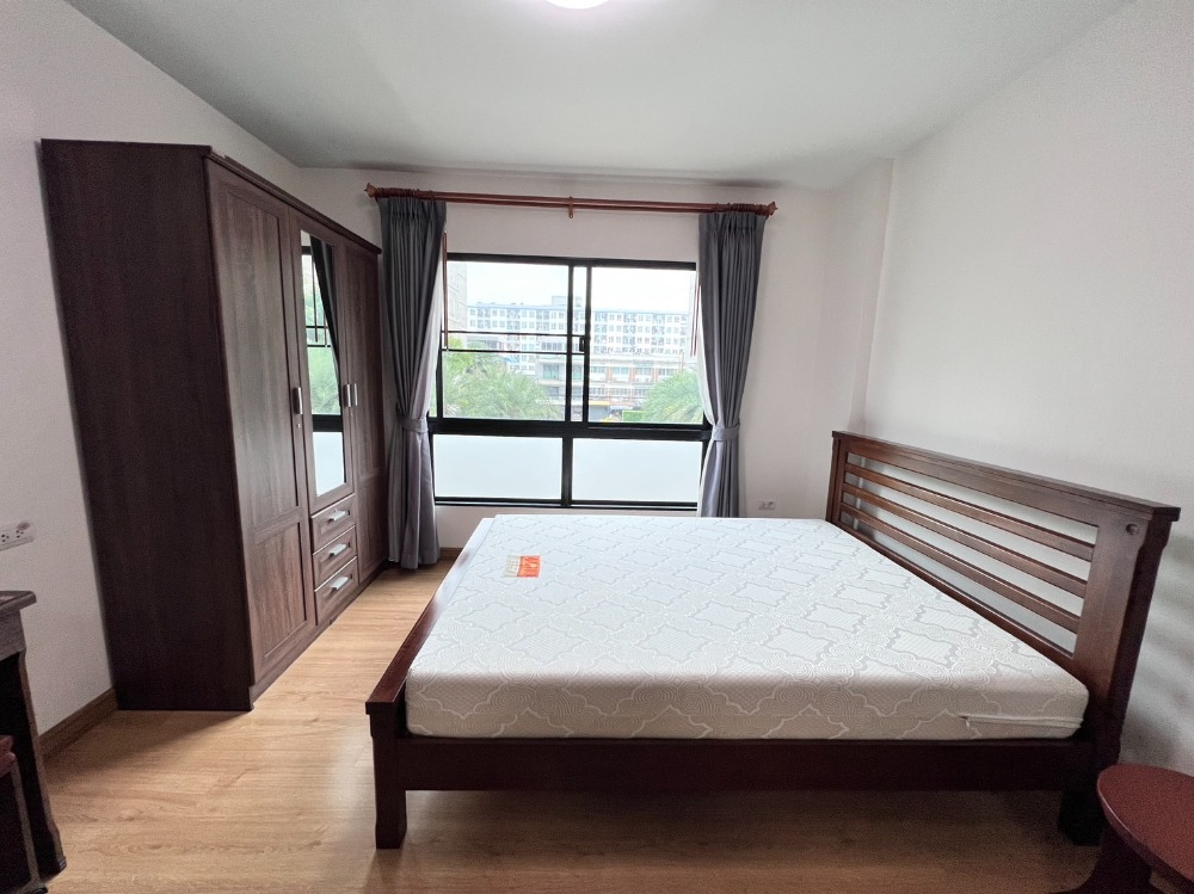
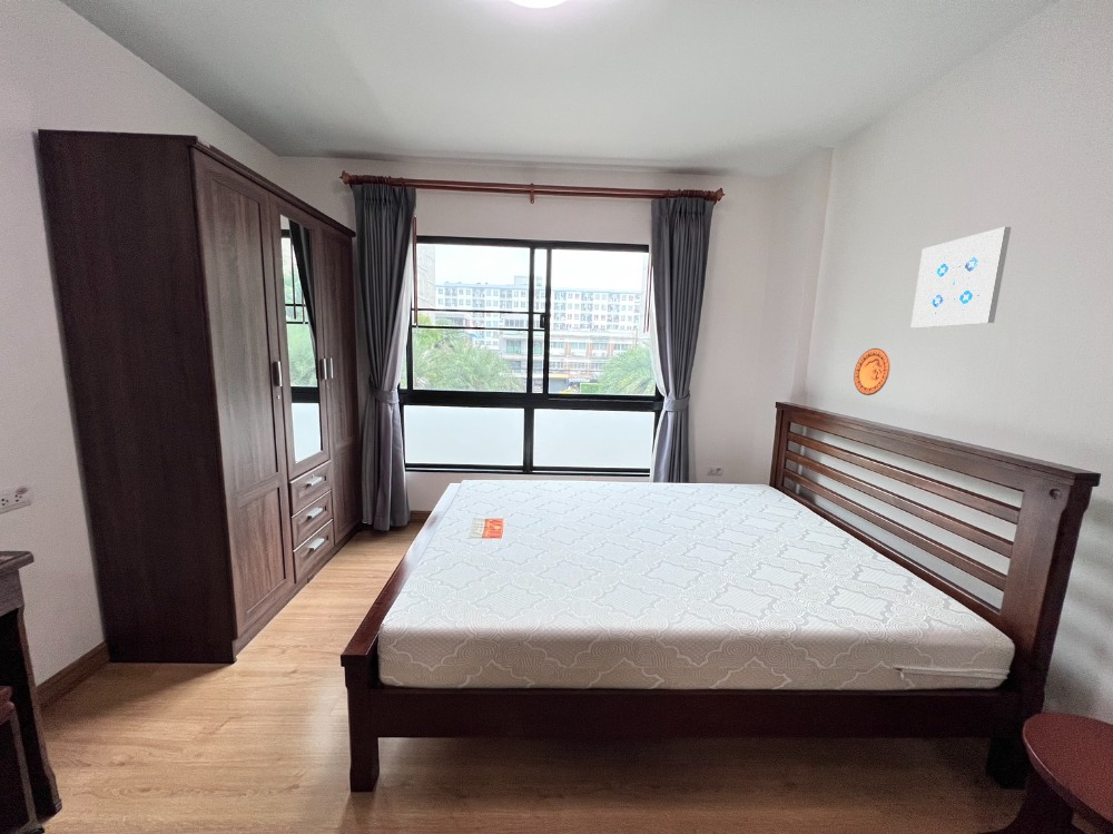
+ wall art (955, 282)
+ decorative plate (871, 372)
